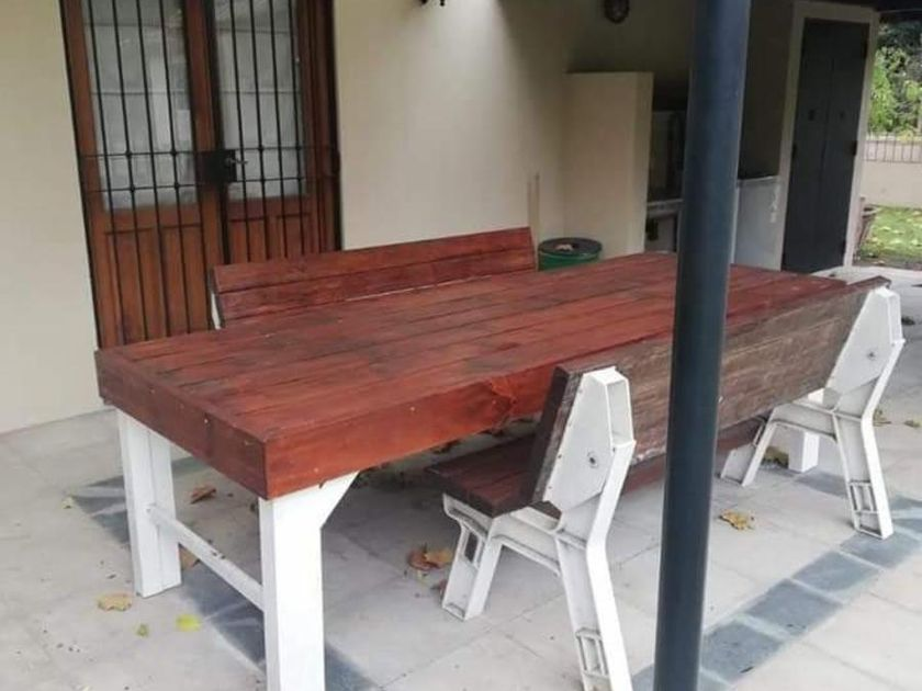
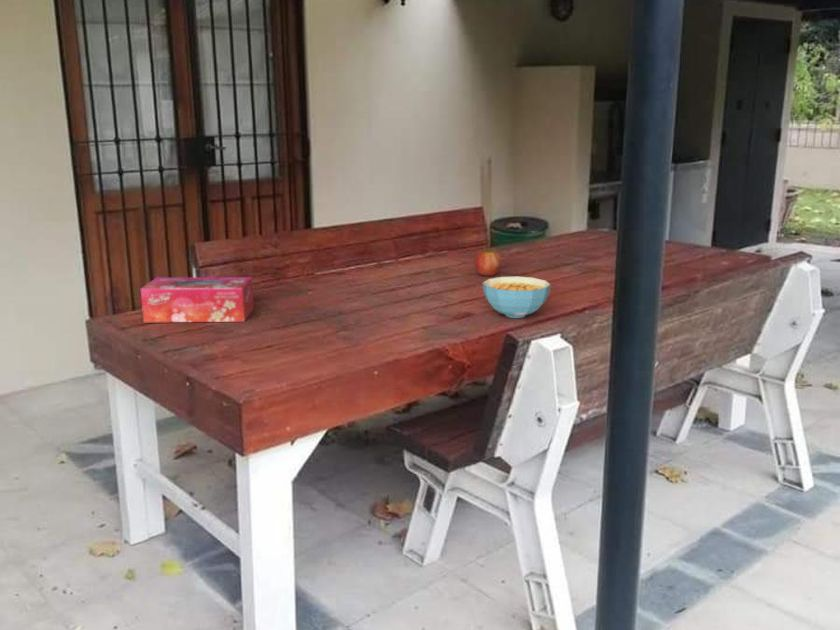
+ cereal bowl (515, 299)
+ tissue box (199, 299)
+ fruit (487, 261)
